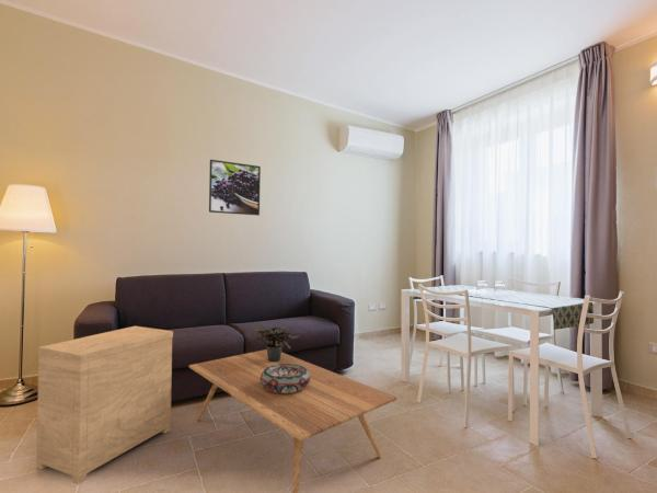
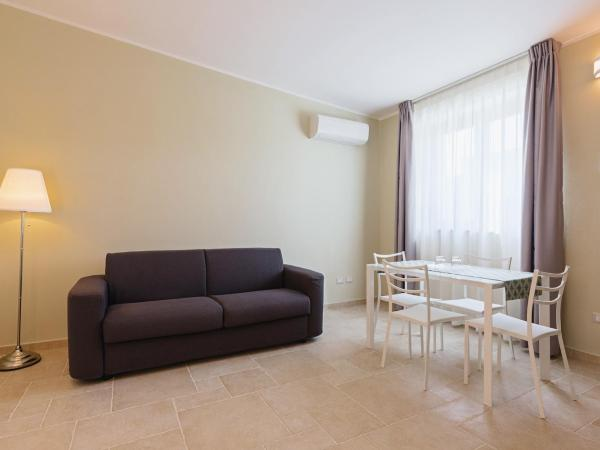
- side table (107, 391)
- potted plant (274, 343)
- decorative bowl (285, 377)
- coffee table (280, 408)
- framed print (235, 188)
